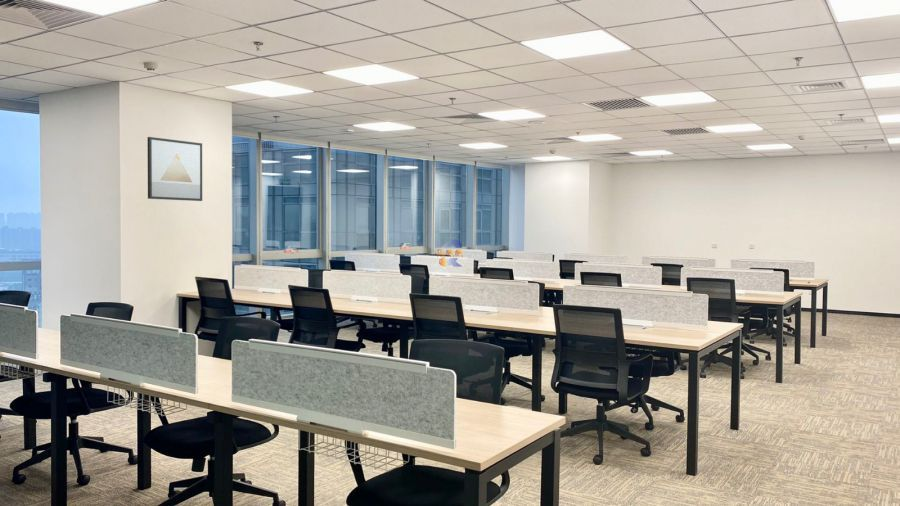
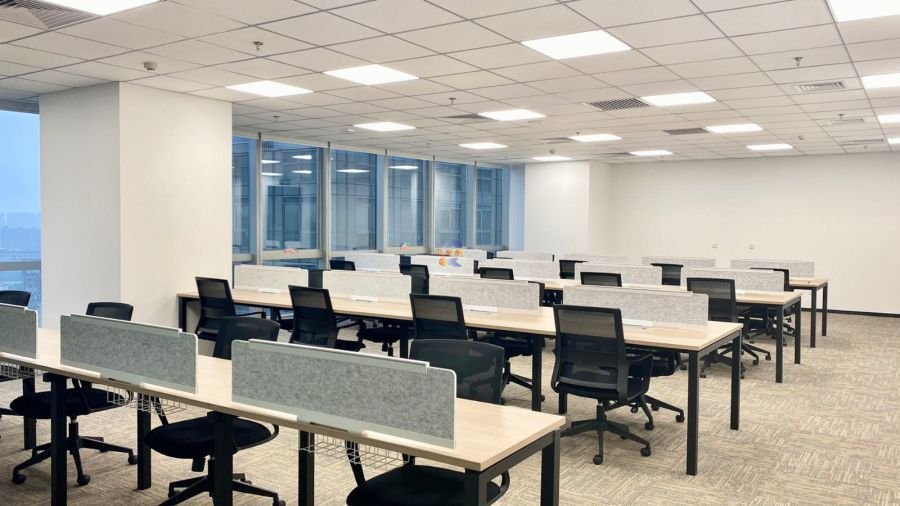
- wall art (175, 170)
